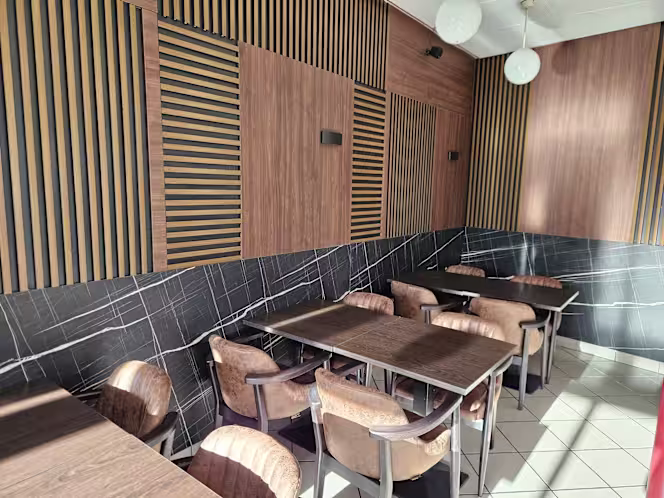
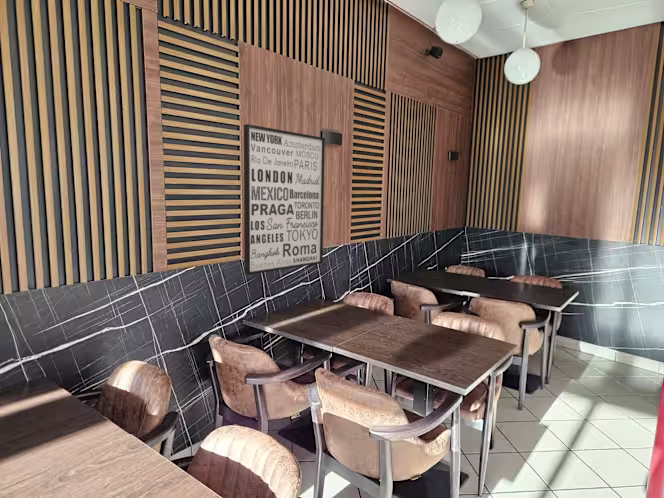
+ wall art (287, 201)
